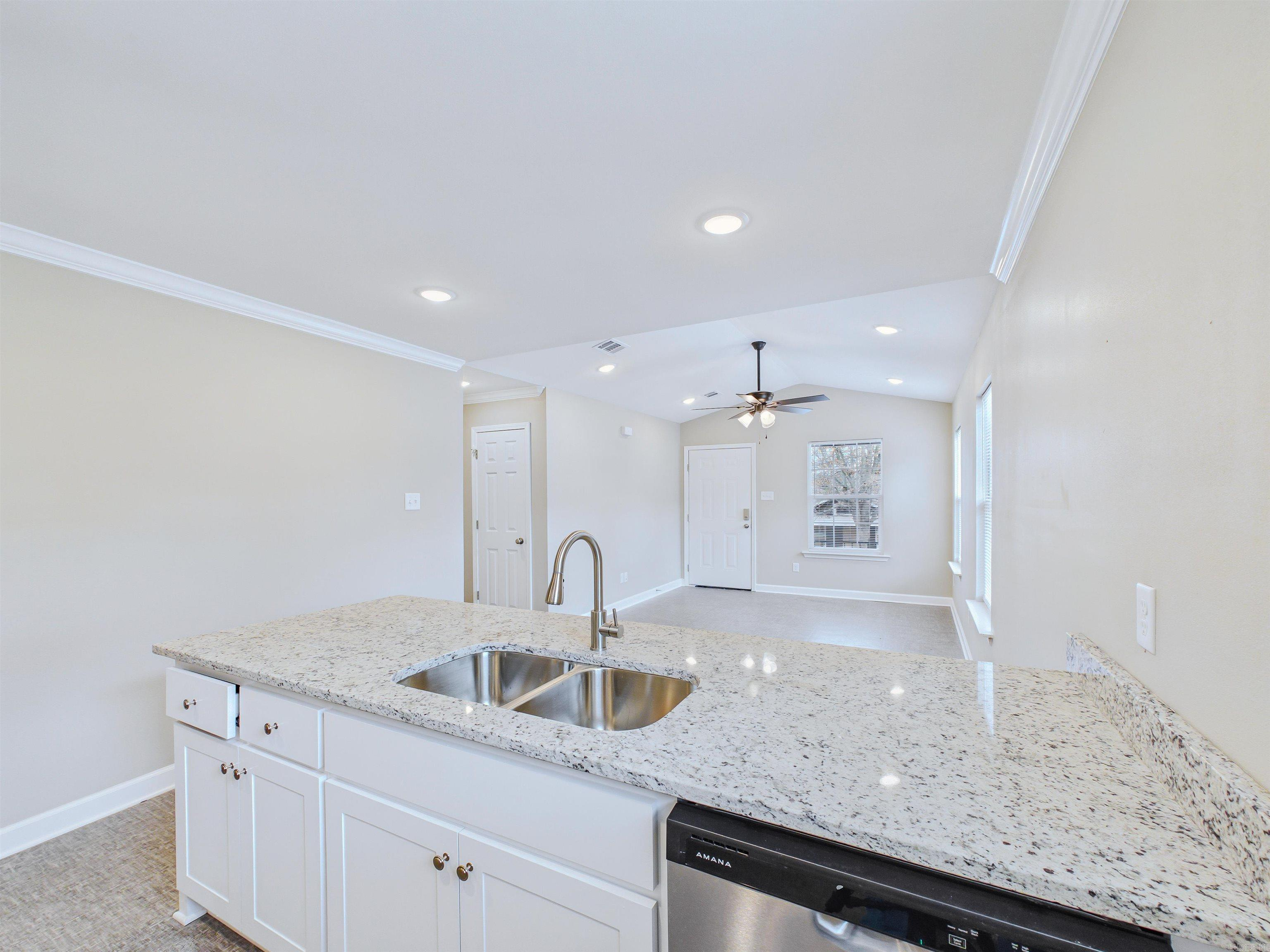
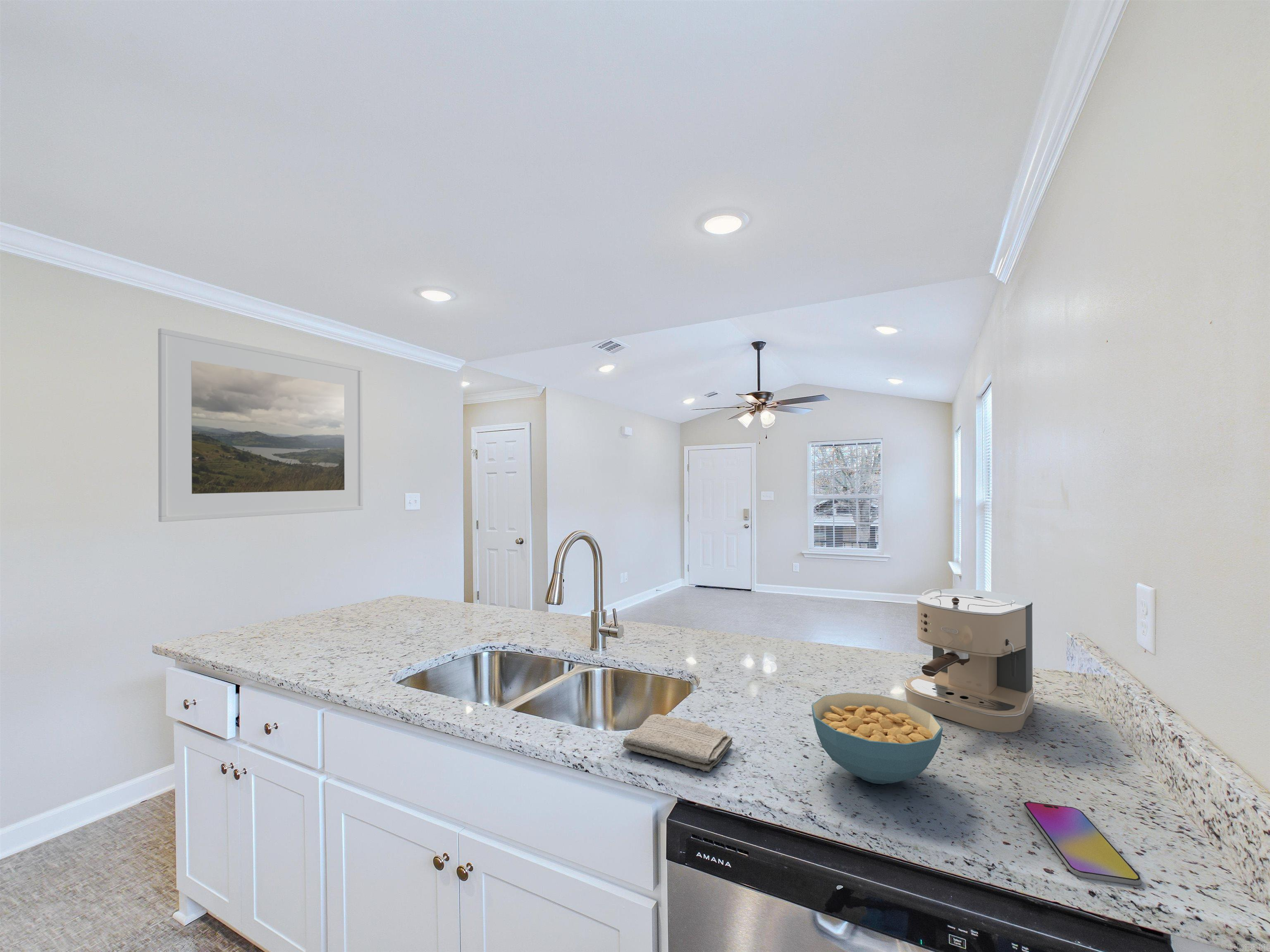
+ coffee maker (965, 651)
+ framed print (276, 433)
+ smartphone (1076, 839)
+ cereal bowl (874, 745)
+ washcloth (678, 740)
